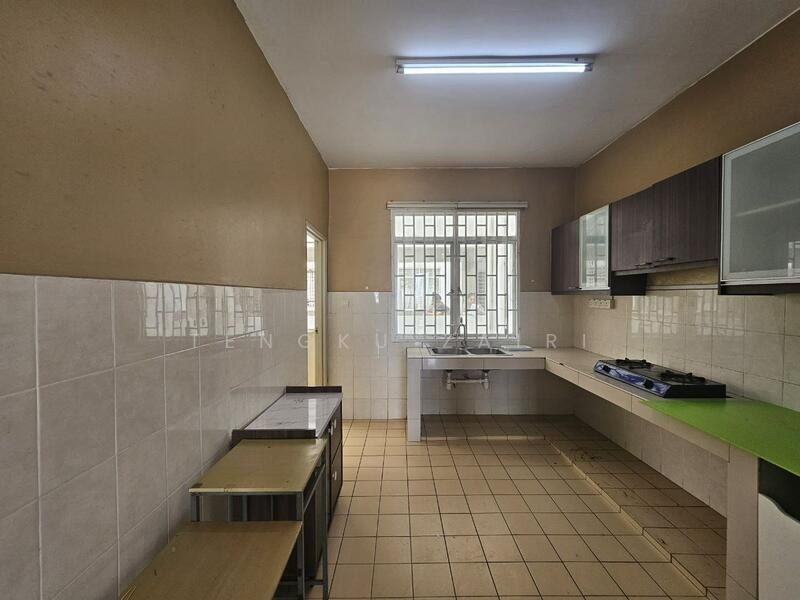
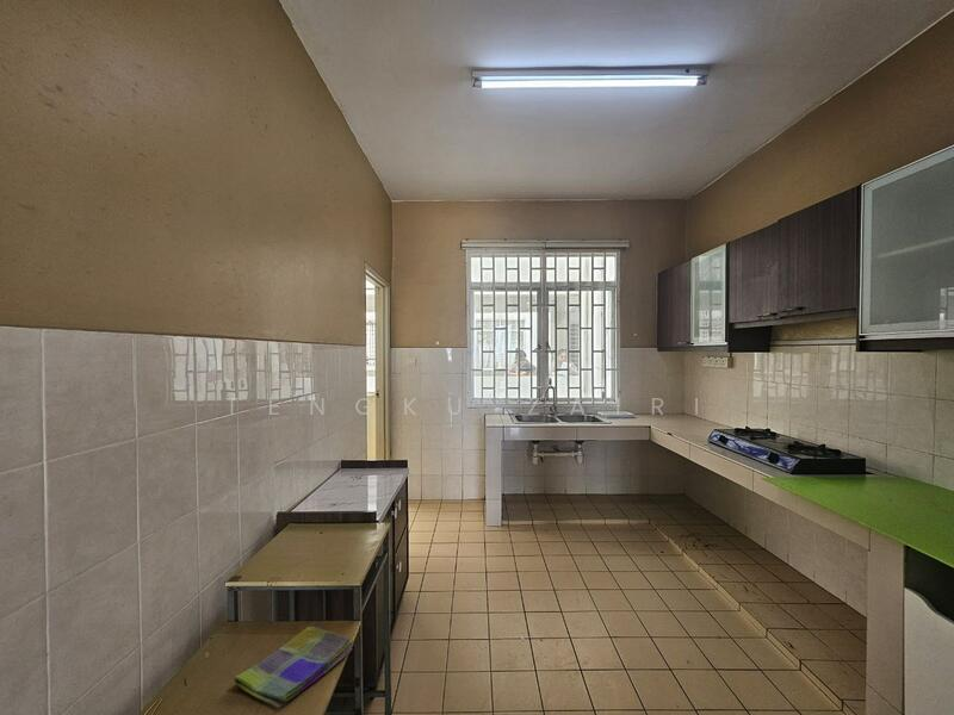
+ dish towel (297, 660)
